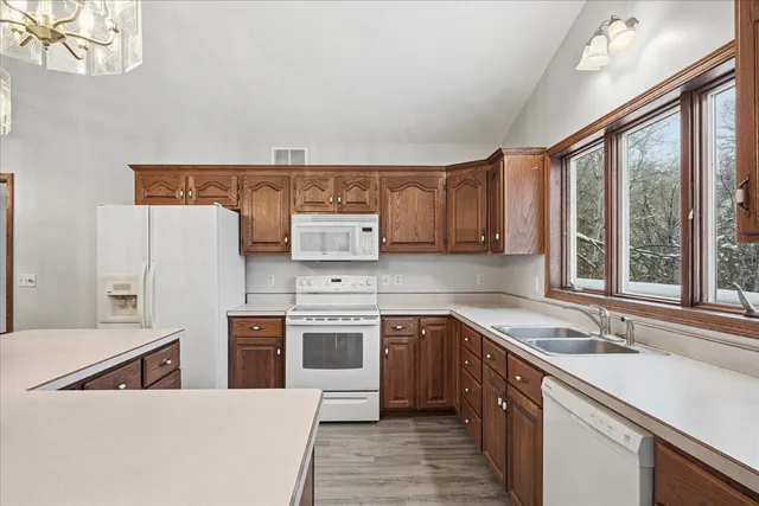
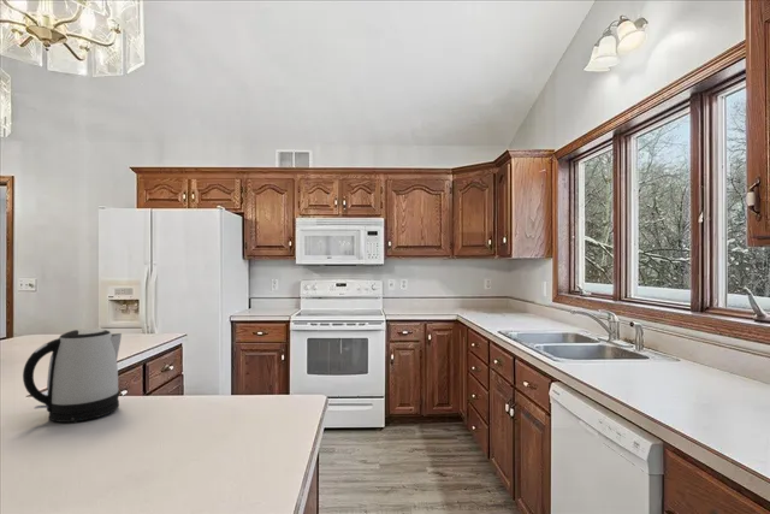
+ kettle (75, 372)
